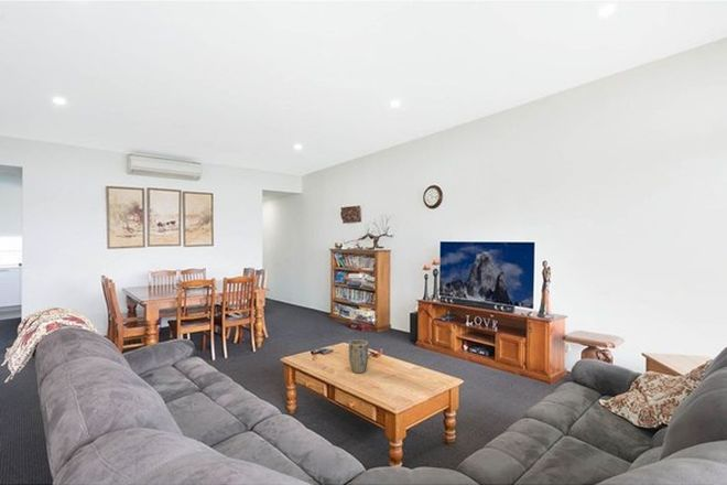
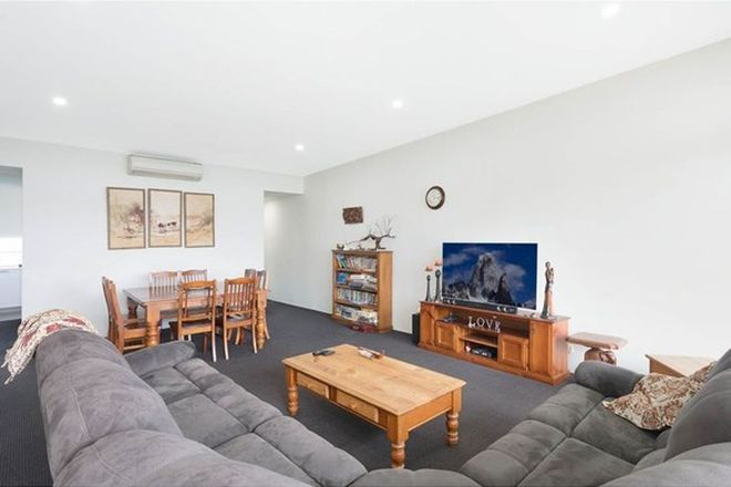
- plant pot (358, 356)
